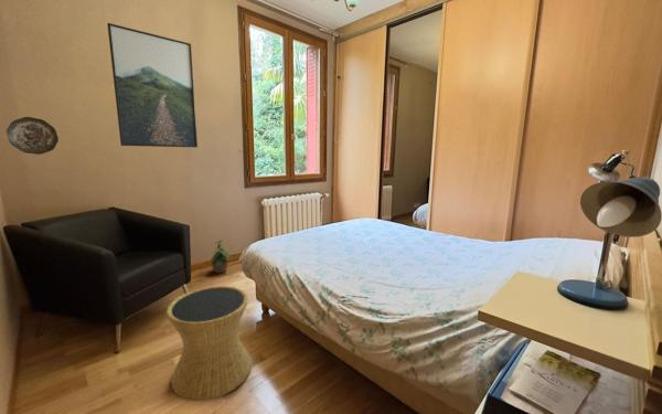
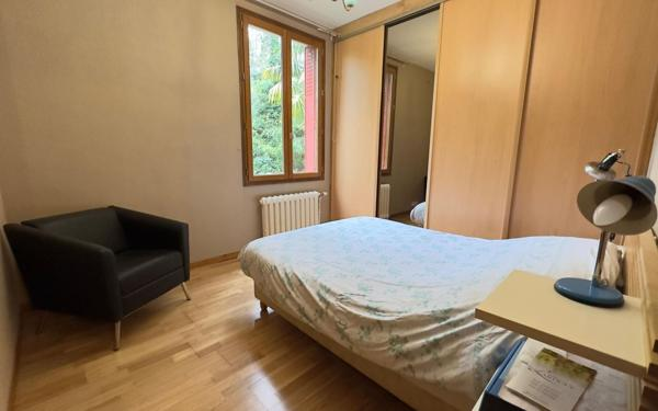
- potted plant (220, 255)
- decorative plate (33, 136)
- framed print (157, 92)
- side table (211, 337)
